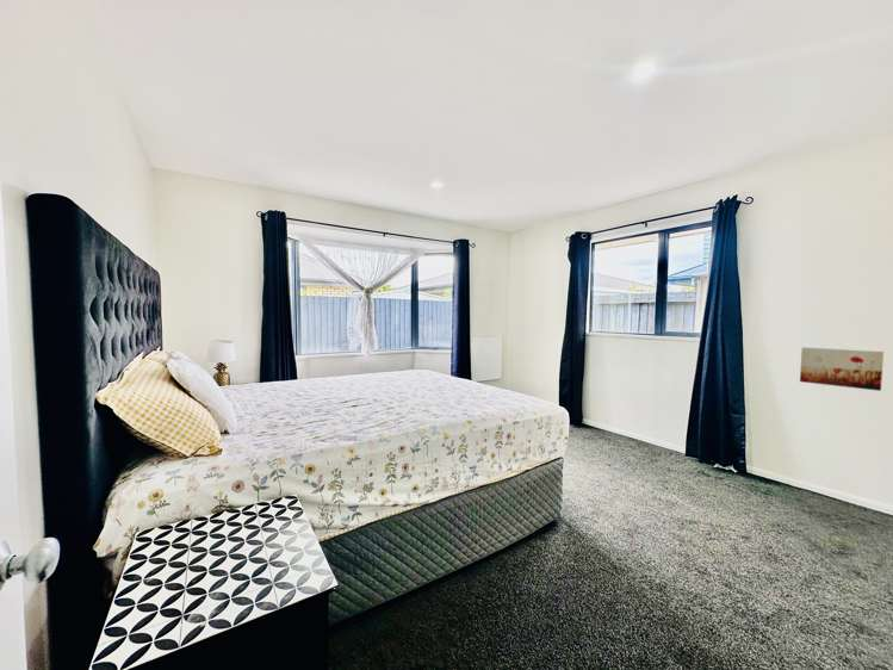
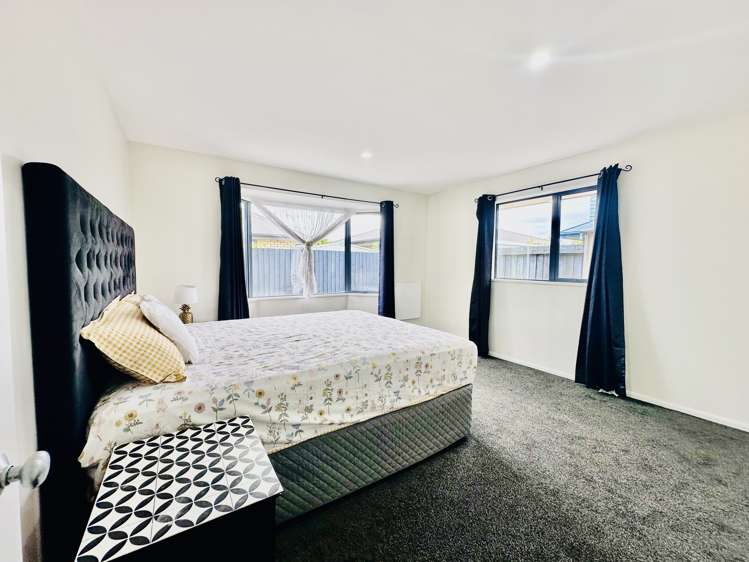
- wall art (838, 367)
